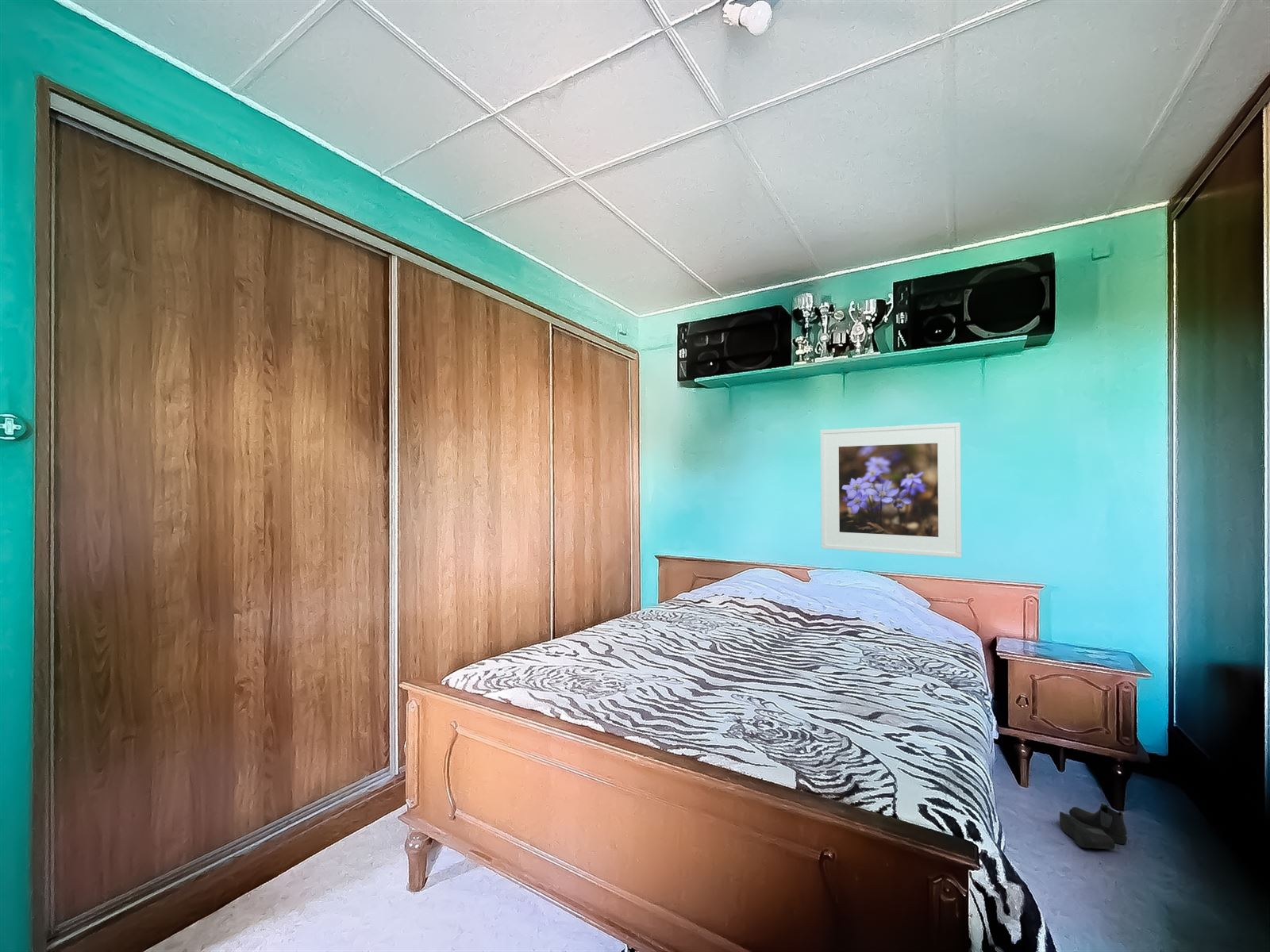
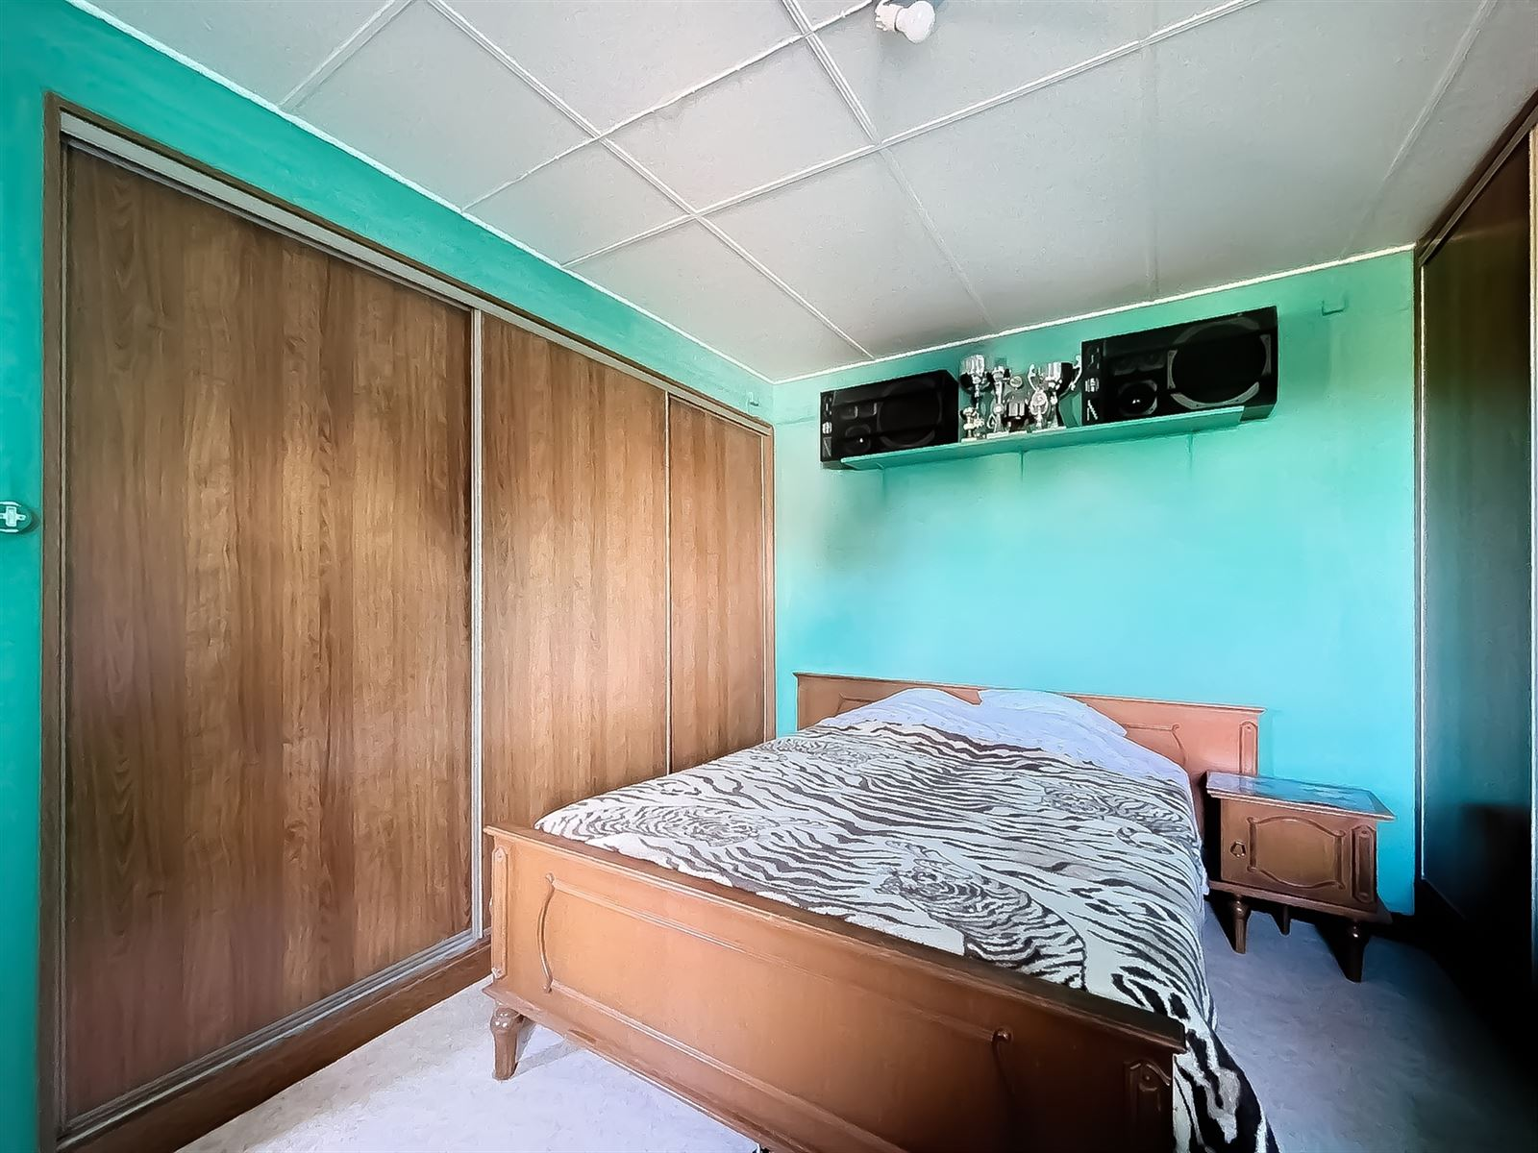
- boots (1089, 822)
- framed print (886, 489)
